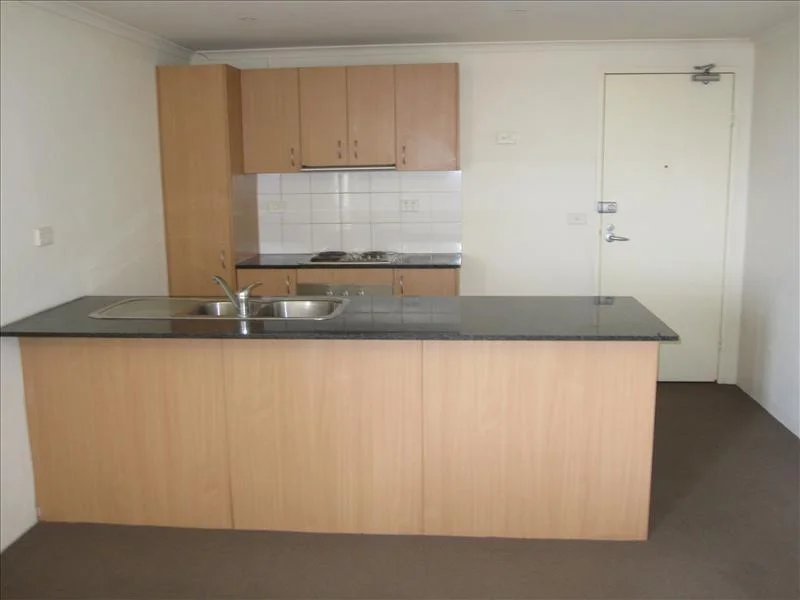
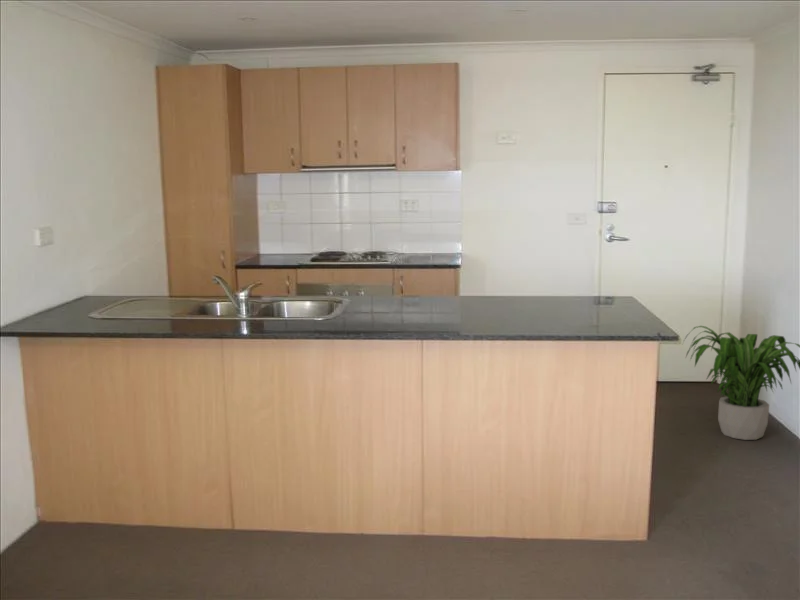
+ potted plant (745, 384)
